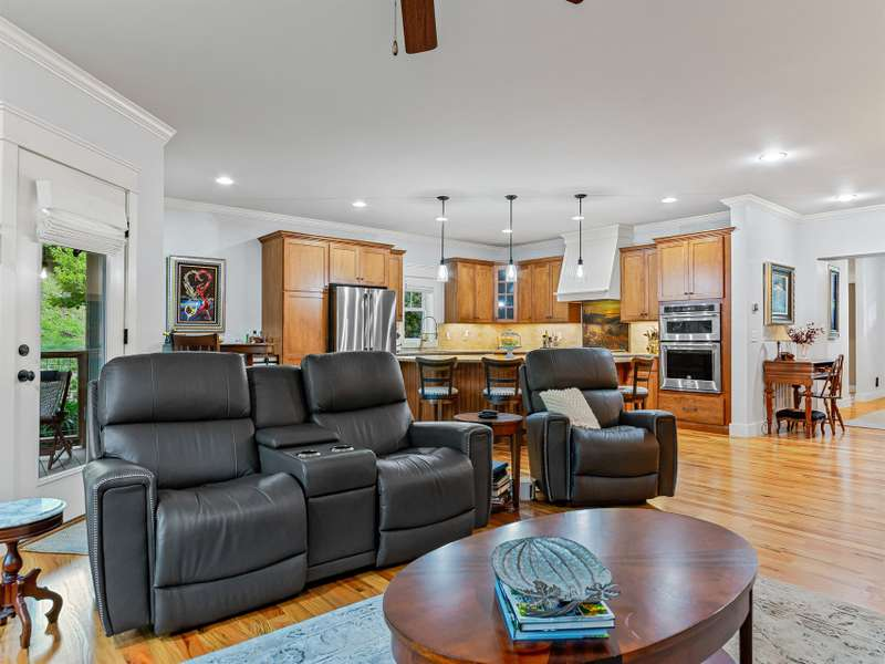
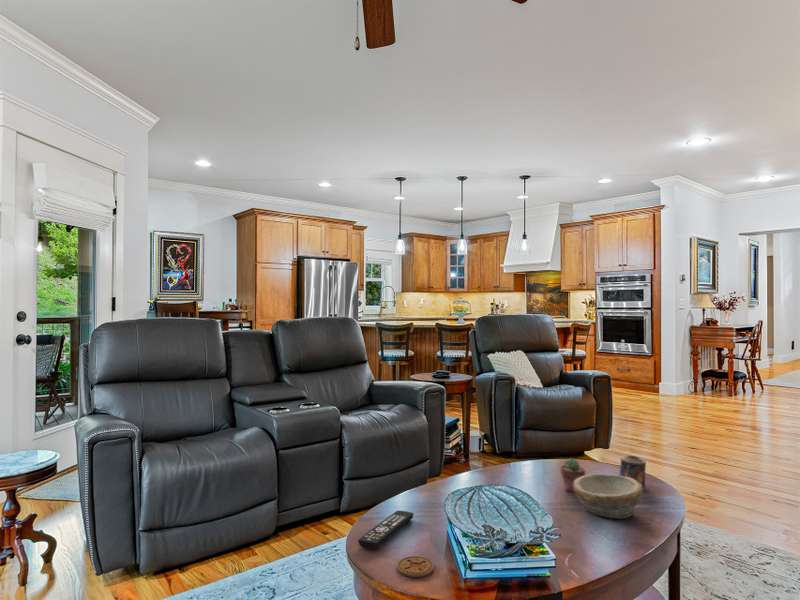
+ candle (633, 472)
+ remote control (387, 528)
+ bowl (607, 496)
+ potted succulent (572, 474)
+ coaster (415, 566)
